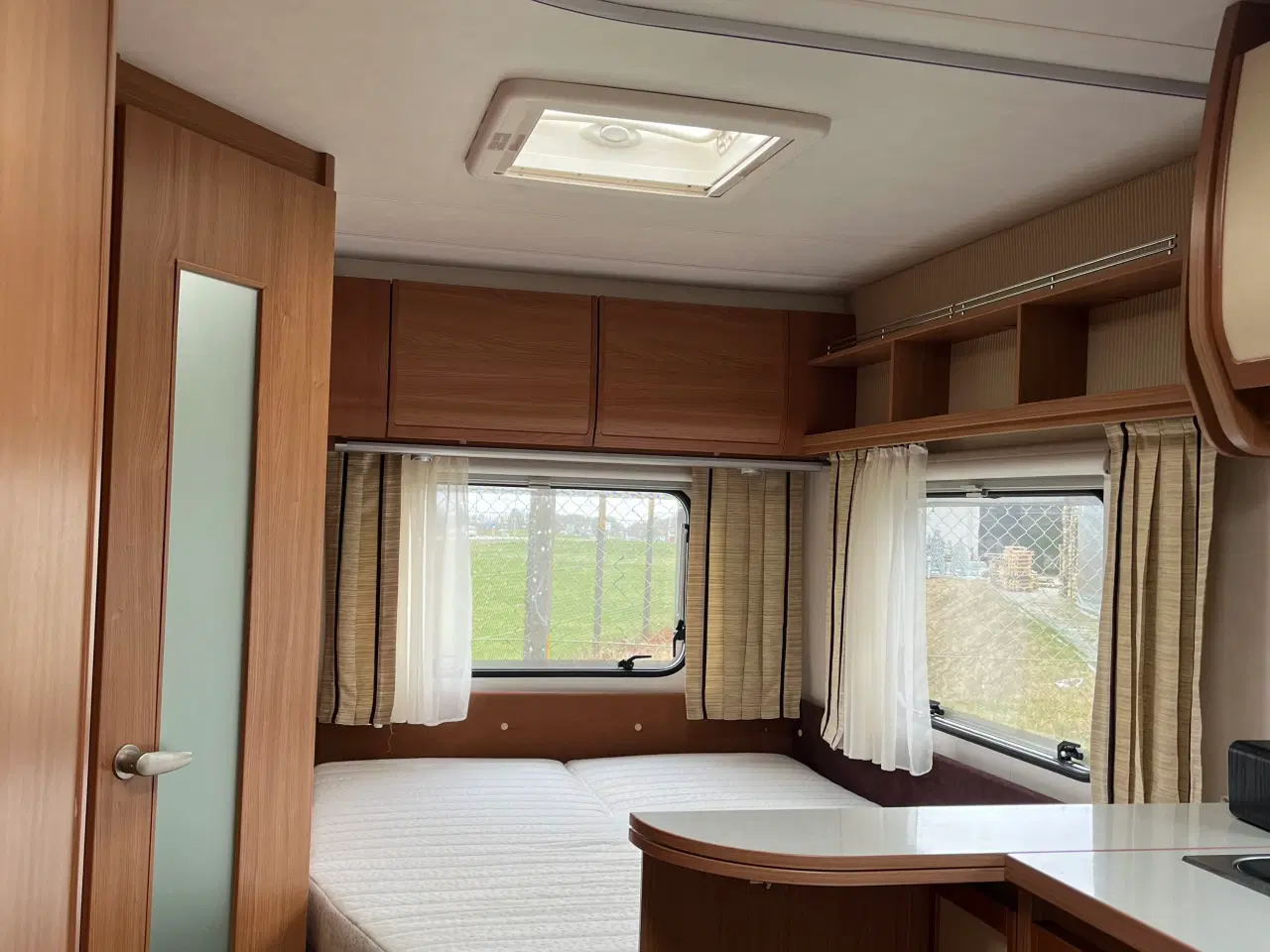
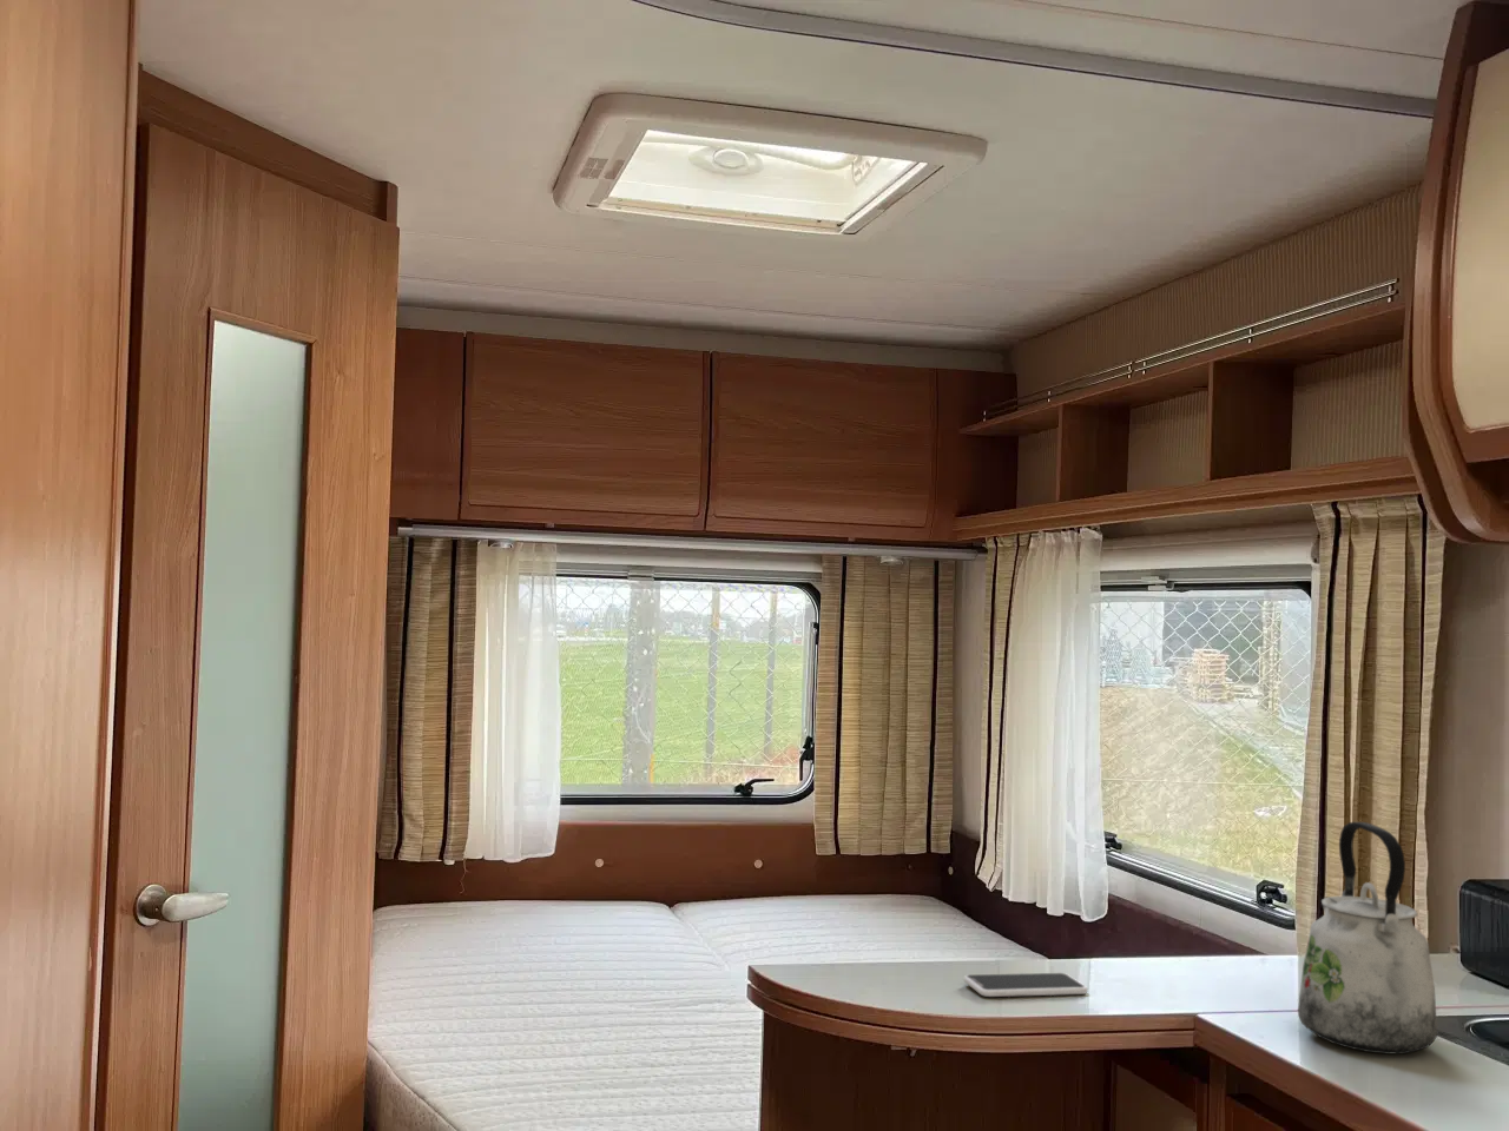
+ kettle (1358, 925)
+ smartphone (1024, 984)
